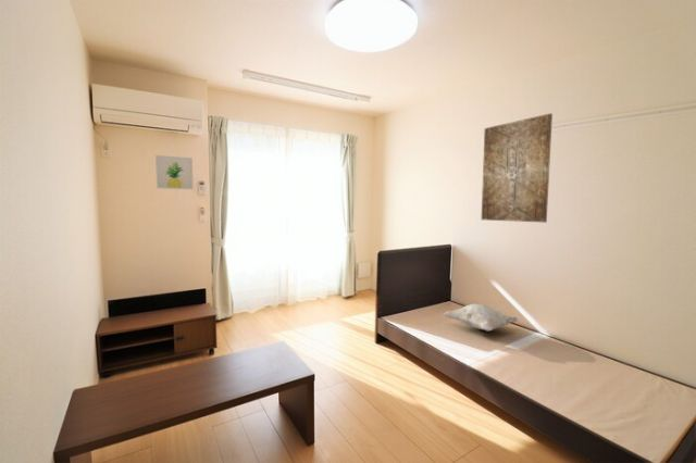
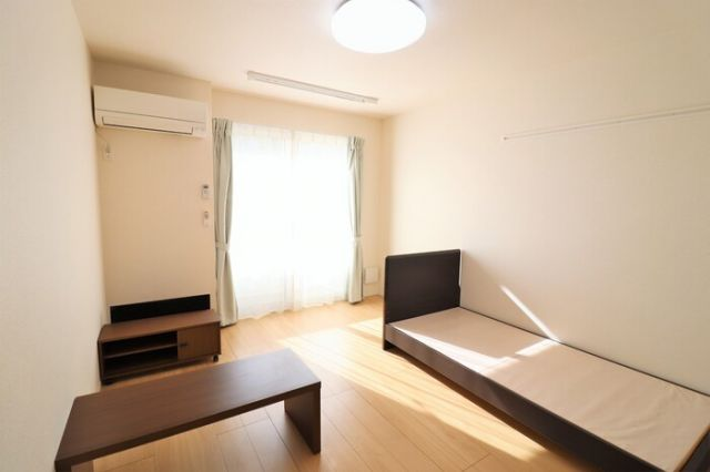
- wall art (174, 173)
- decorative pillow (480, 316)
- wall art (513, 172)
